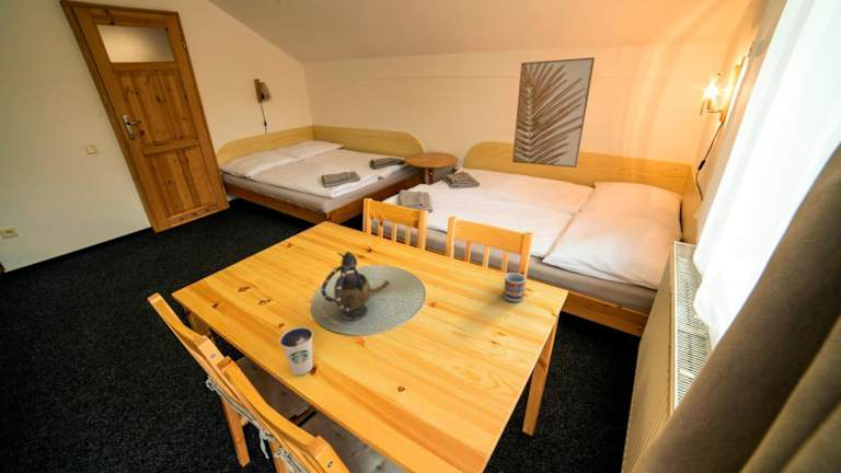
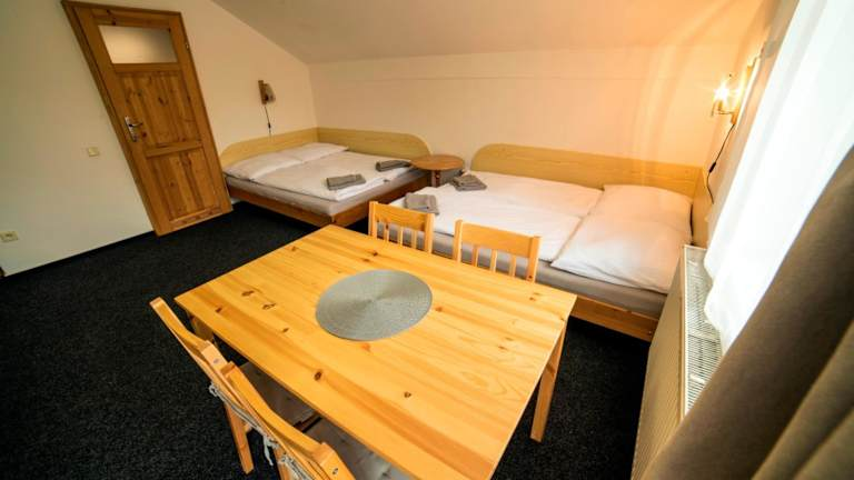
- dixie cup (299, 351)
- teapot (359, 278)
- wall art (549, 115)
- cup (516, 285)
